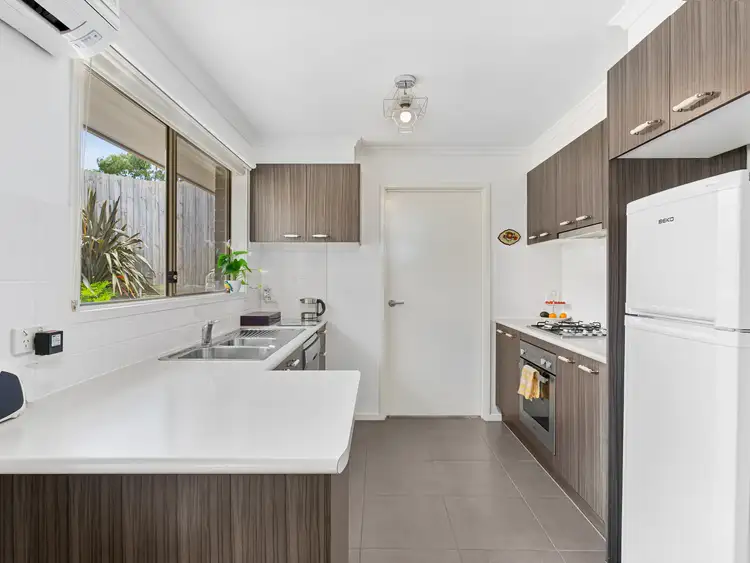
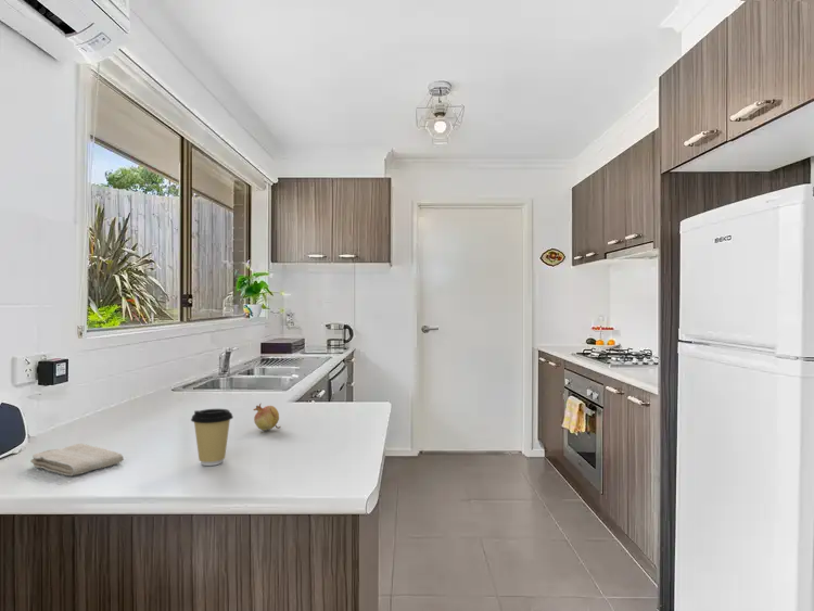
+ coffee cup (212, 435)
+ fruit (266, 416)
+ washcloth (76, 457)
